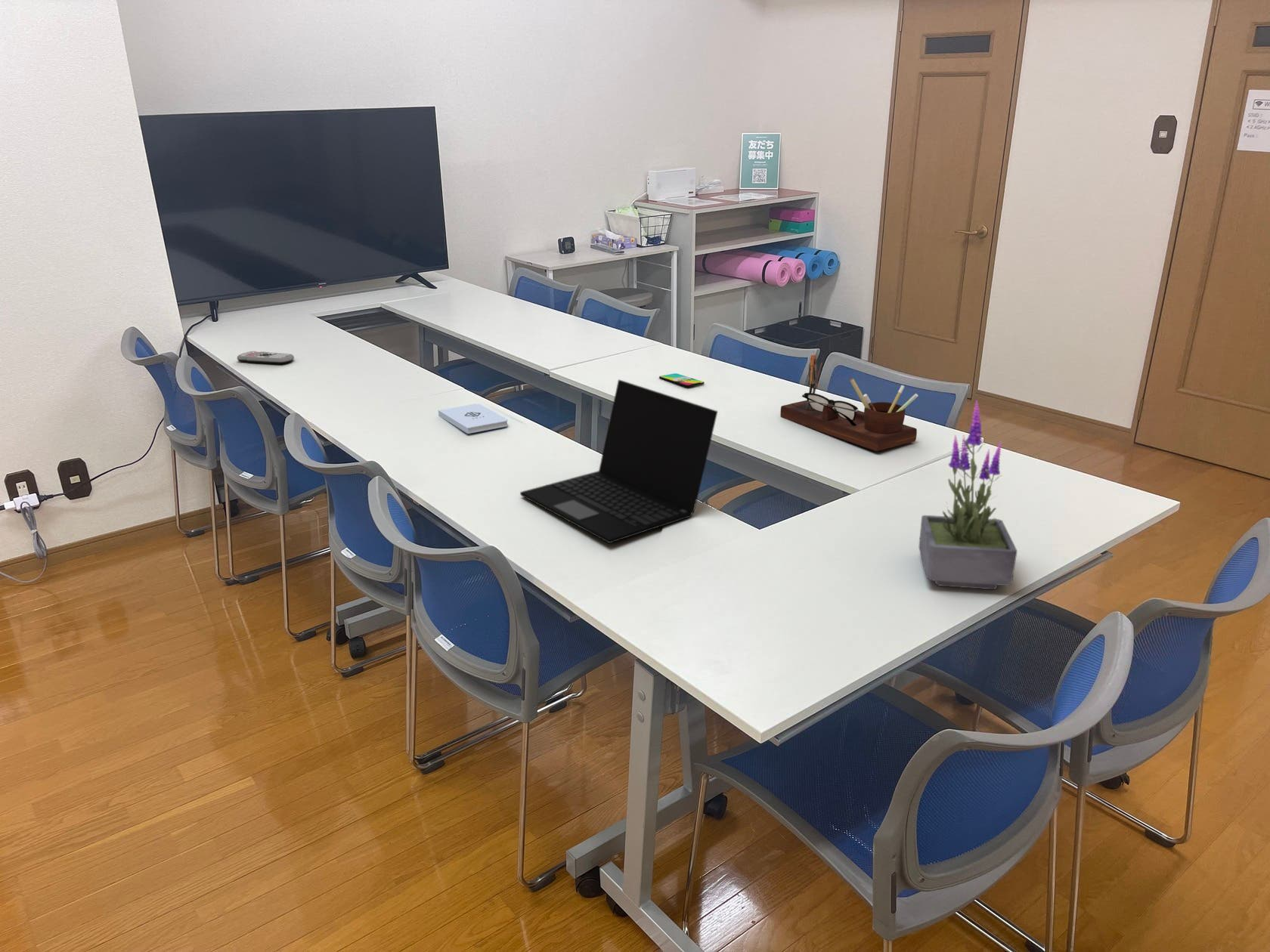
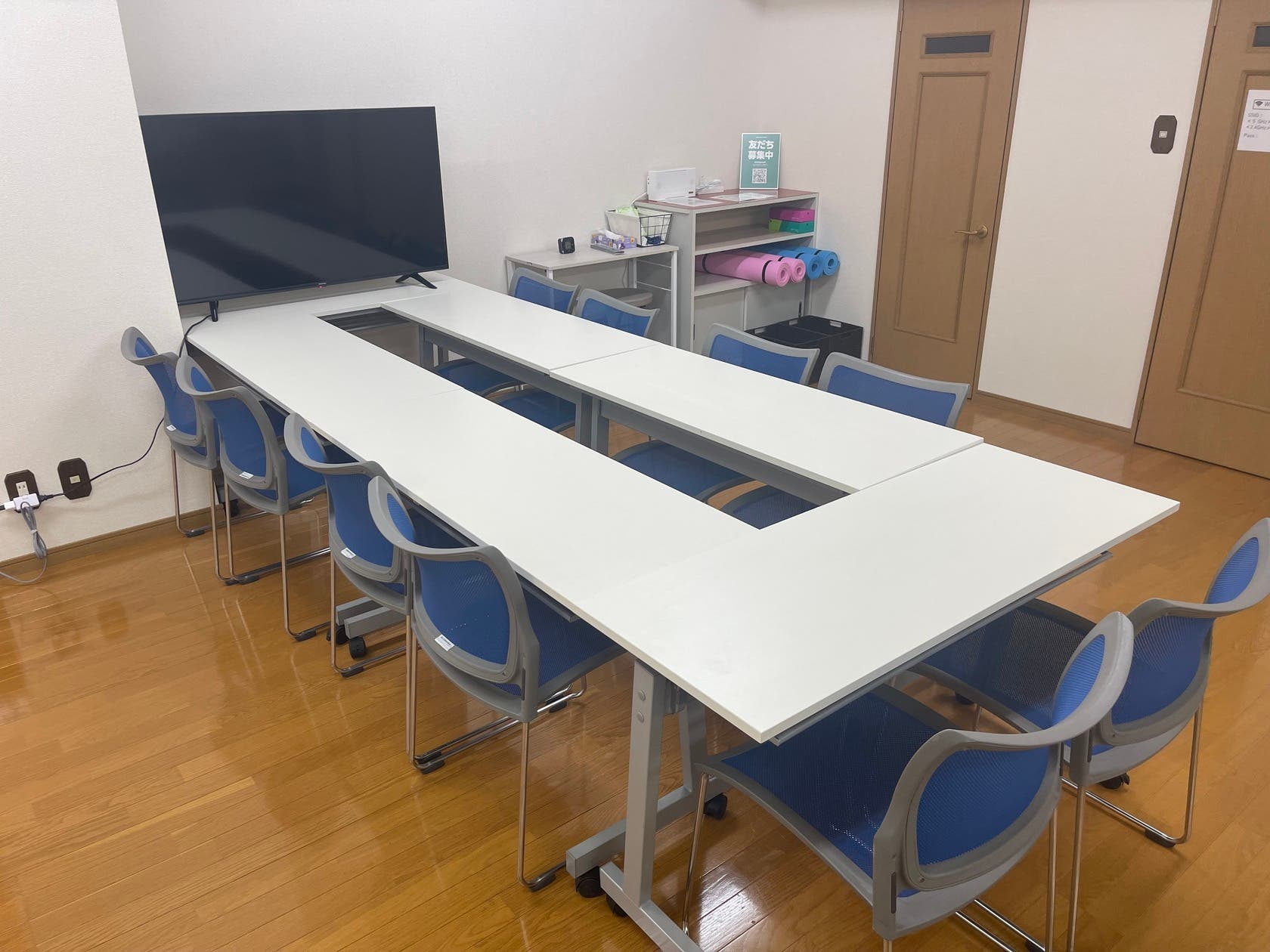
- notepad (473, 418)
- remote control (266, 357)
- smartphone (681, 379)
- desk organizer (849, 403)
- potted plant (972, 490)
- laptop (615, 455)
